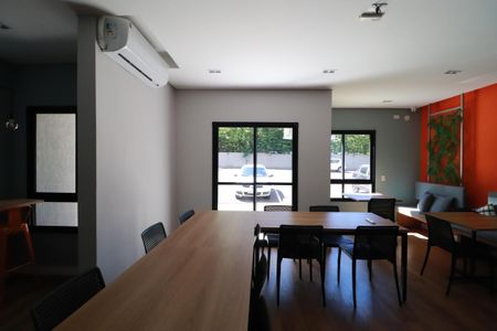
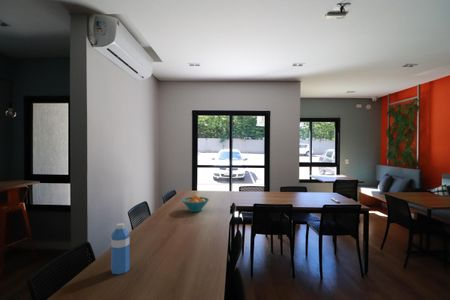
+ water bottle (120, 247)
+ fruit bowl (195, 202)
